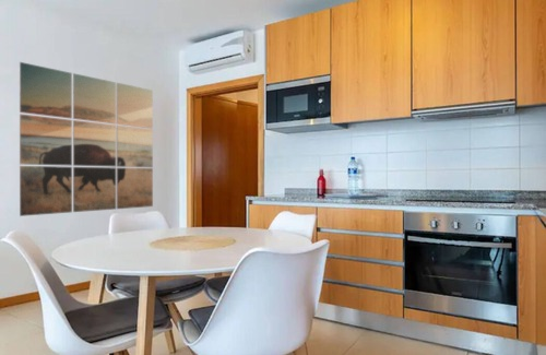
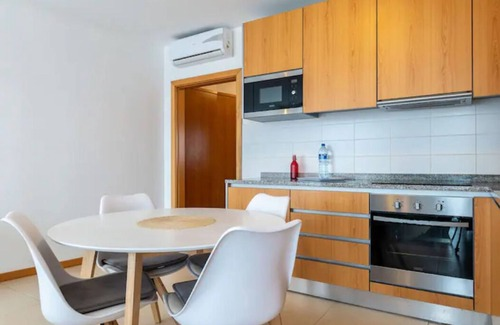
- wall art (95, 144)
